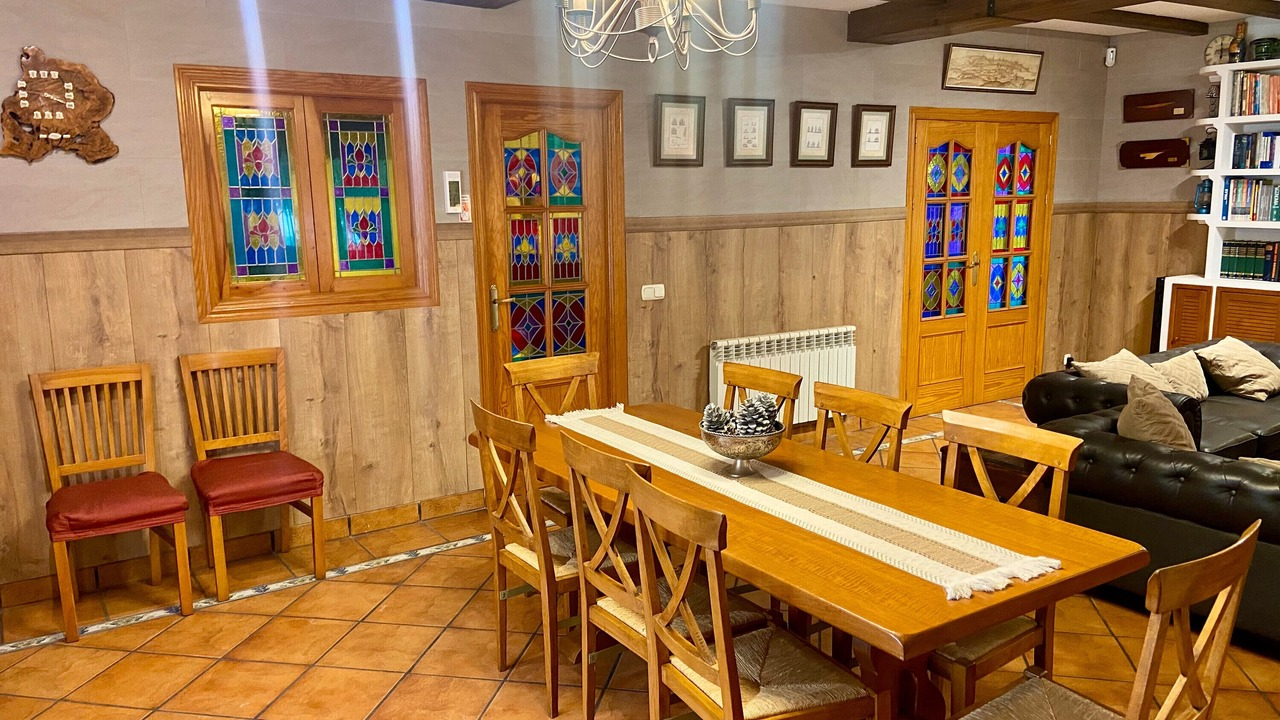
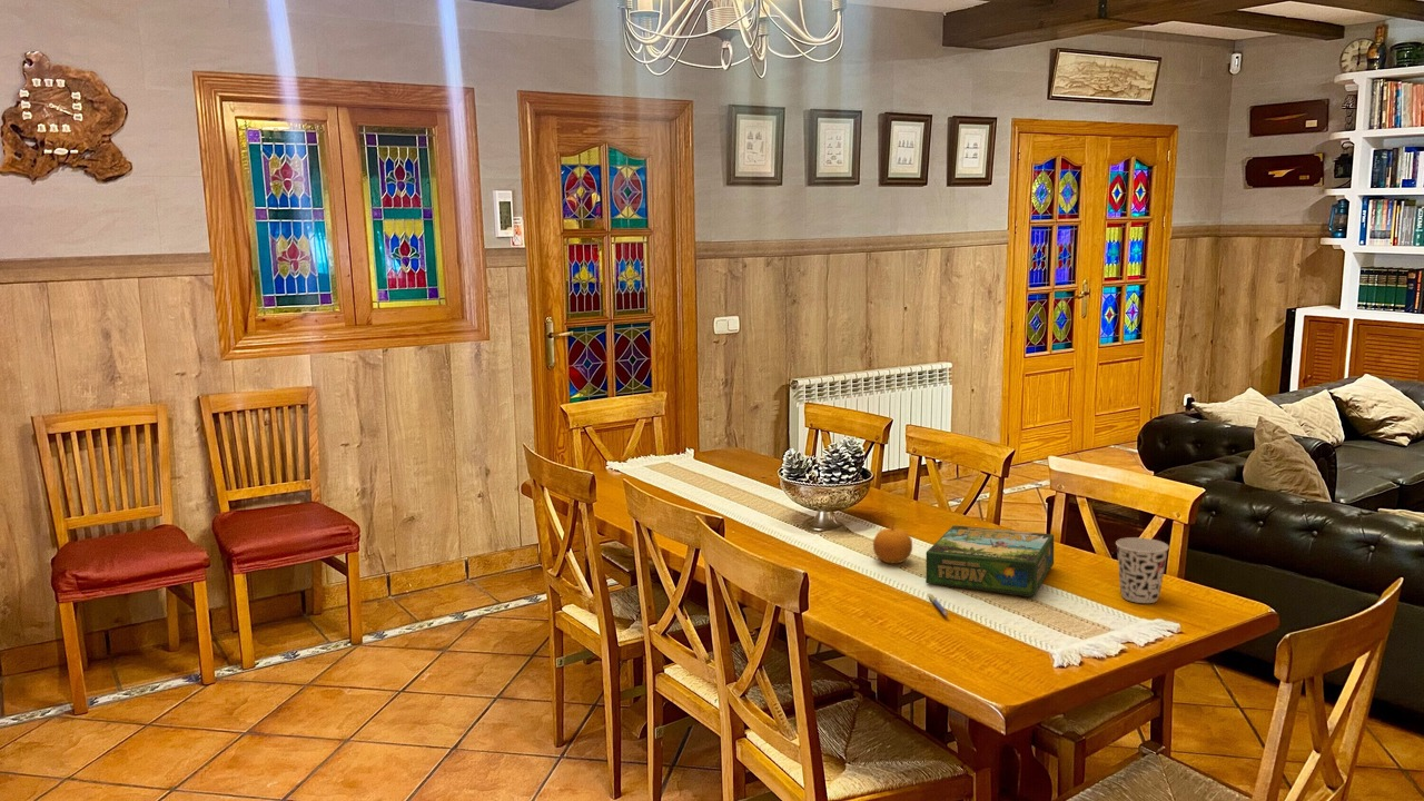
+ board game (990, 558)
+ cup (1140, 571)
+ pen (937, 603)
+ fruit (892, 541)
